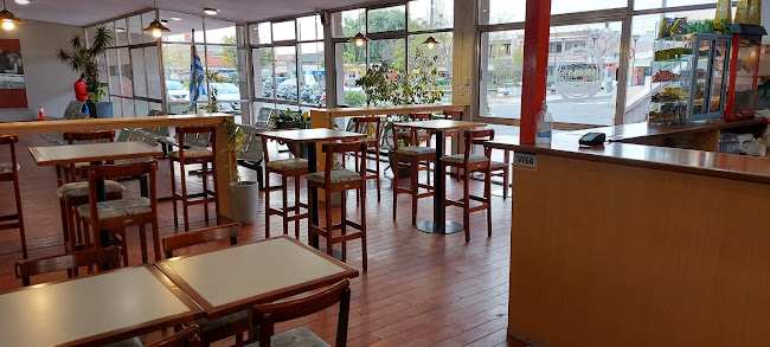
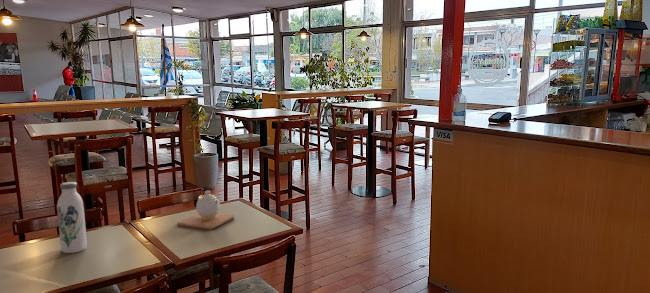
+ water bottle (71, 216)
+ teapot (205, 206)
